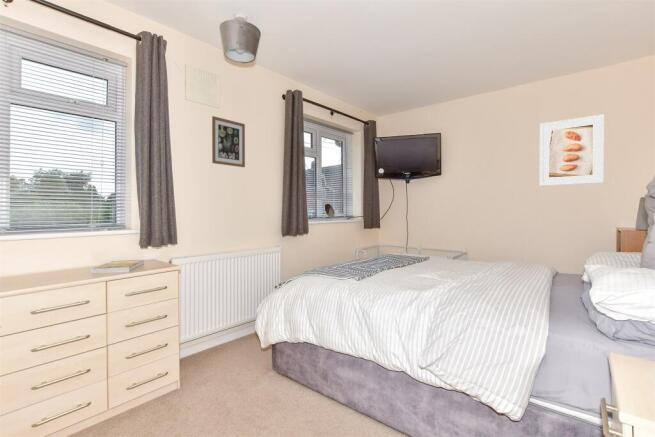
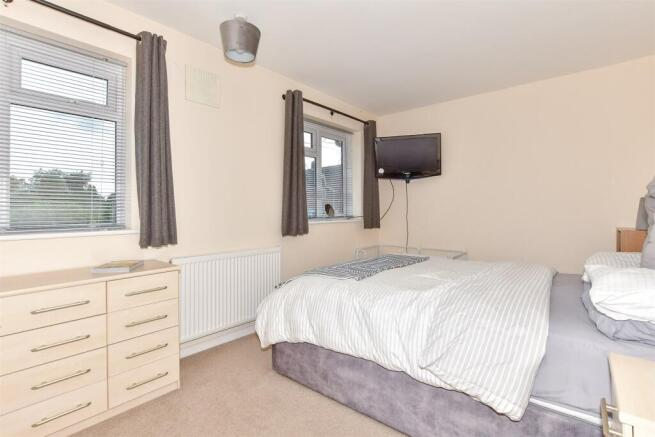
- wall art (229, 142)
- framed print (570, 152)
